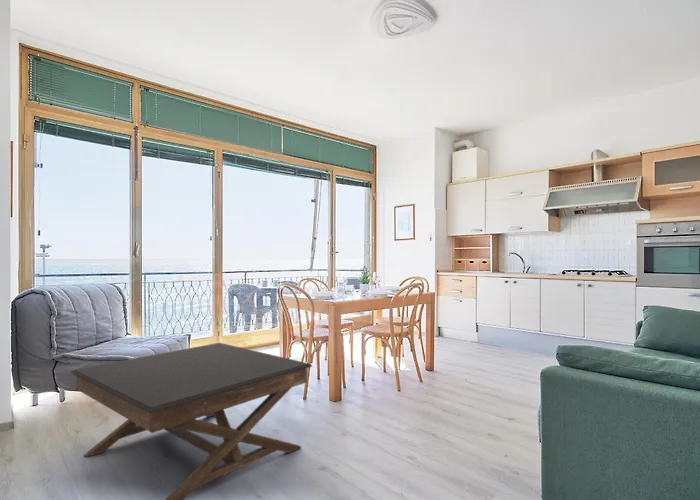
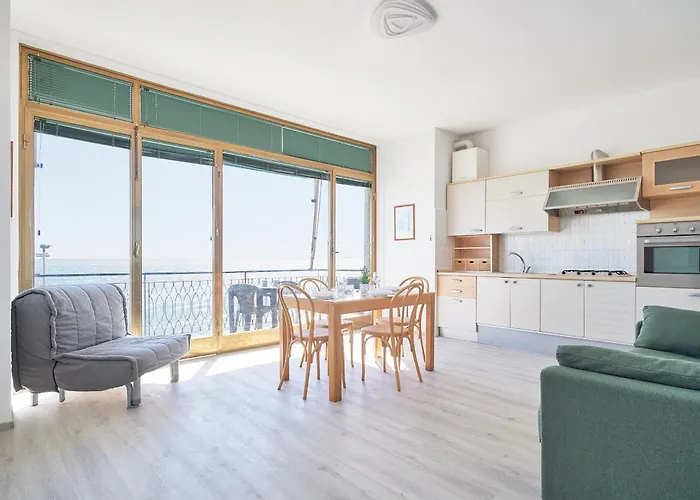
- coffee table (194, 408)
